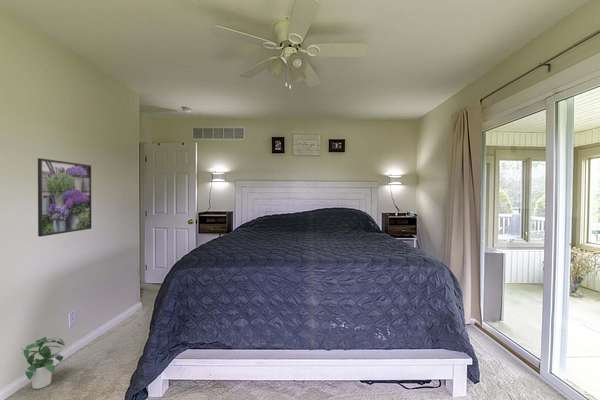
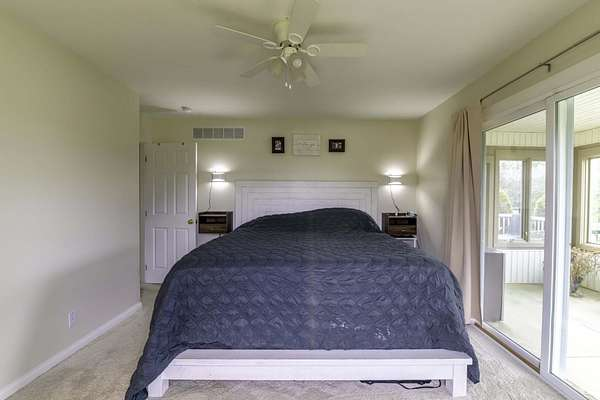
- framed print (67, 197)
- potted plant (43, 361)
